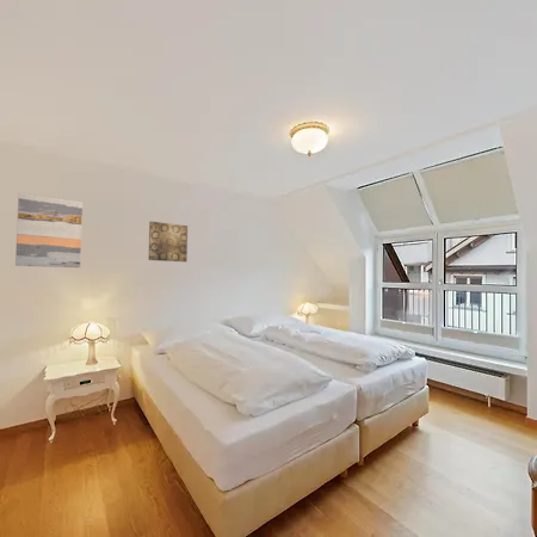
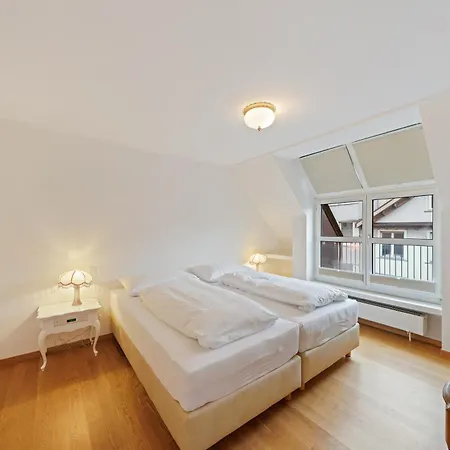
- wall art (168, 242)
- wall art (50, 232)
